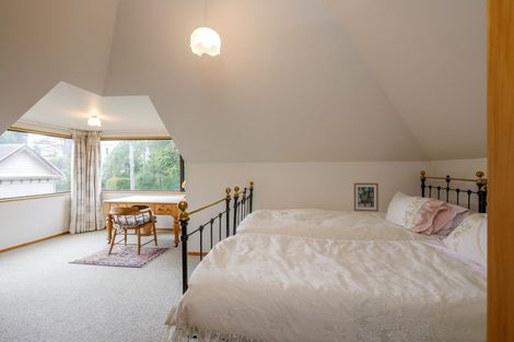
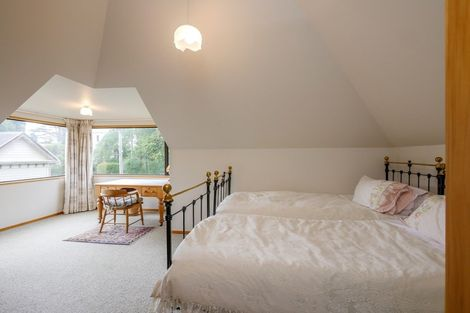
- wall art (365, 197)
